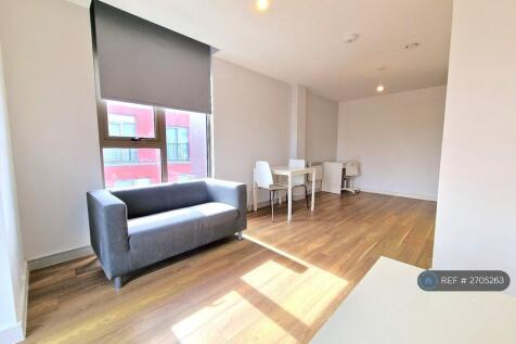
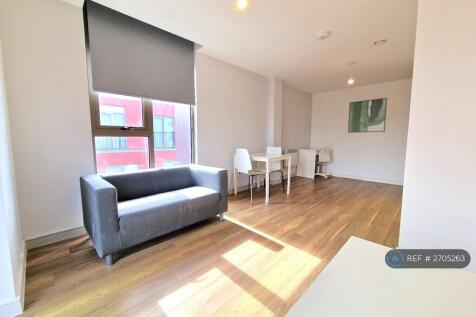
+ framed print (366, 116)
